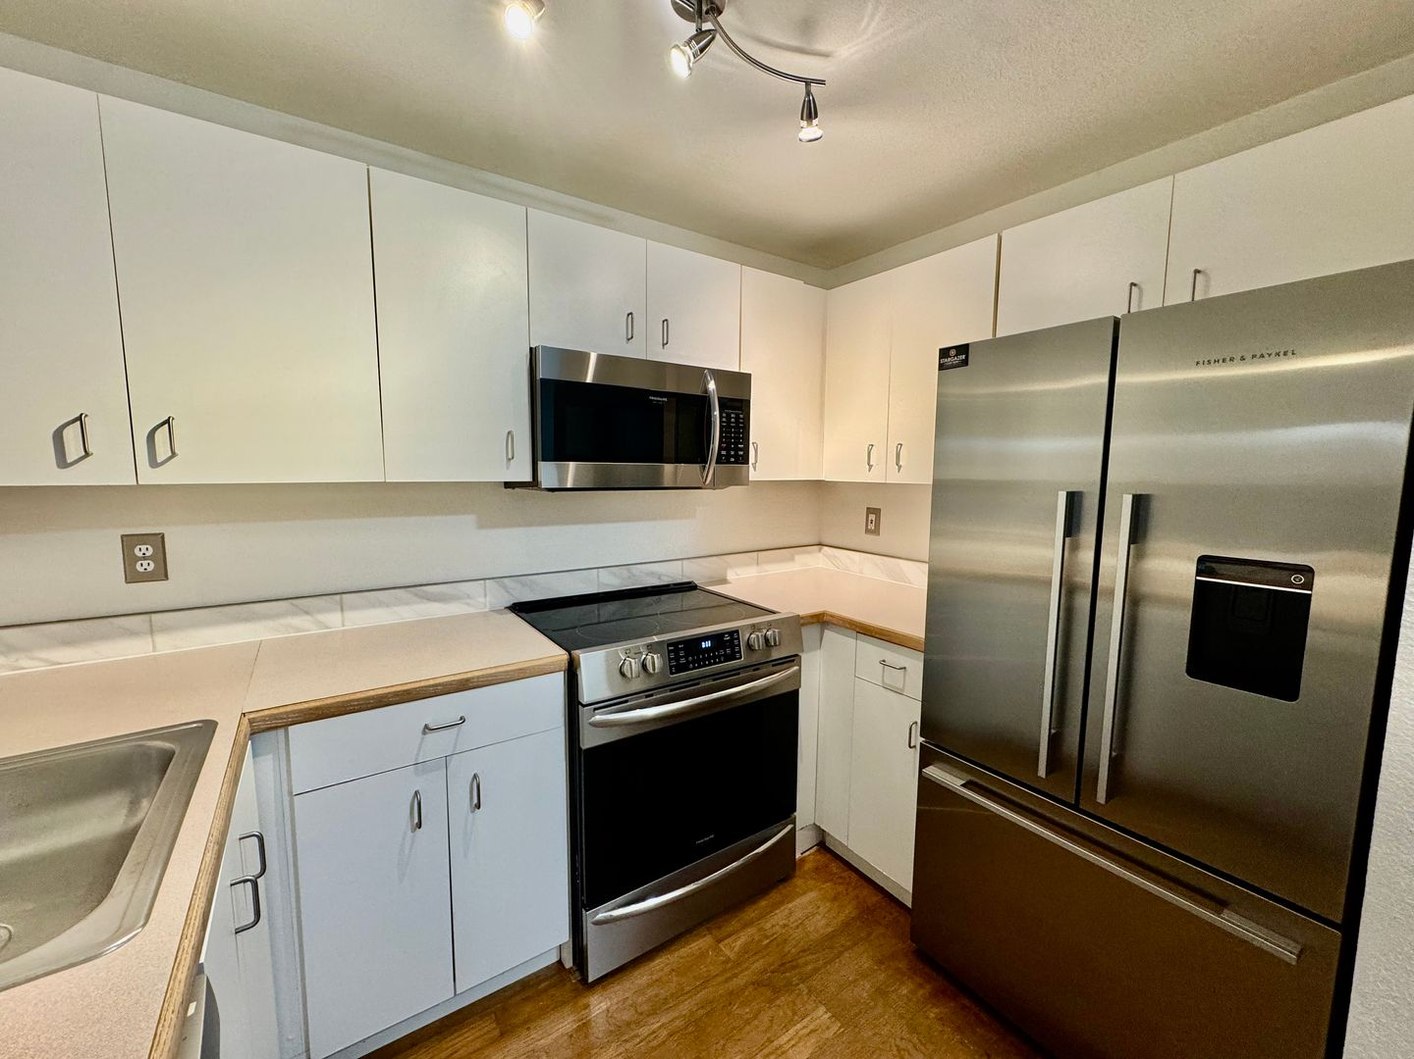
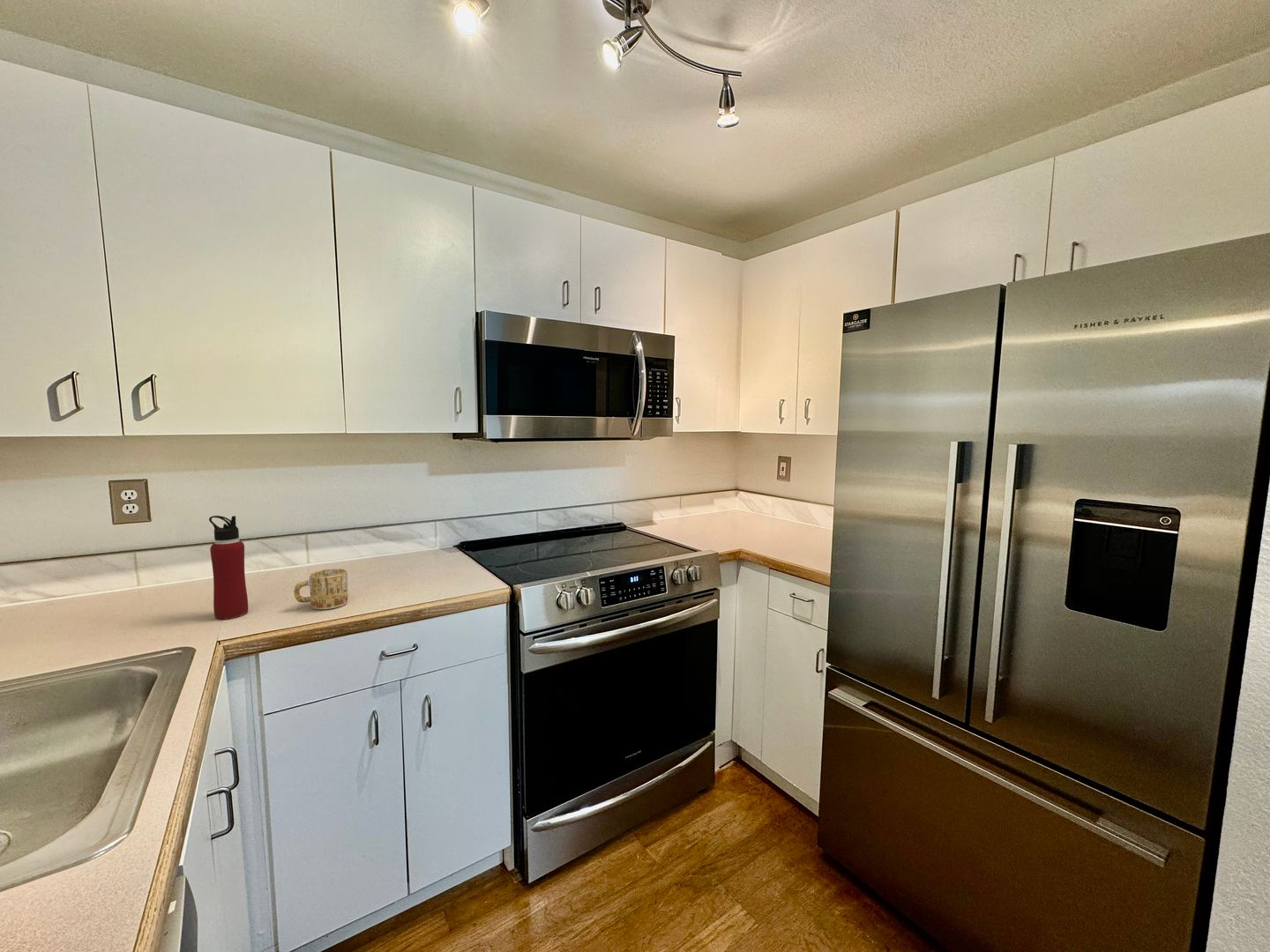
+ mug (321, 590)
+ water bottle (228, 565)
